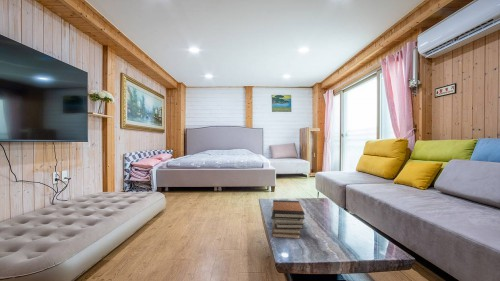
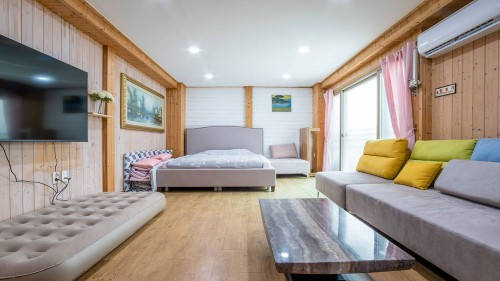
- book stack (286, 217)
